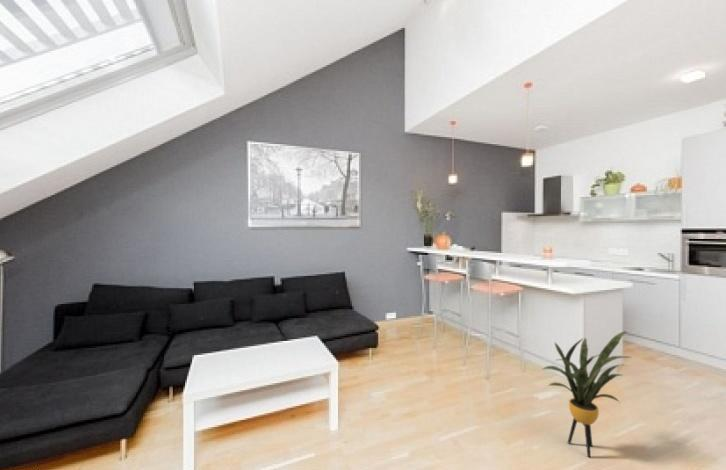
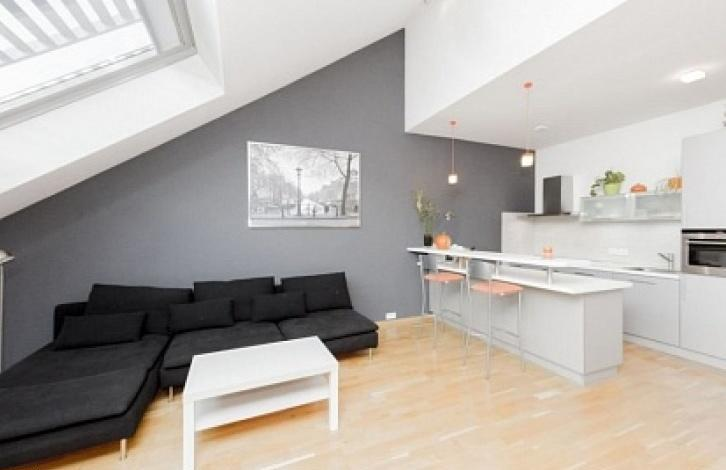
- house plant (592, 393)
